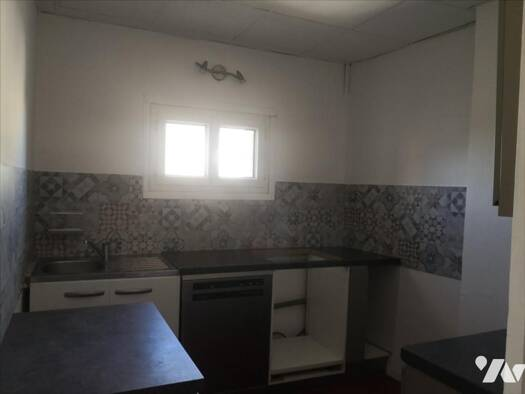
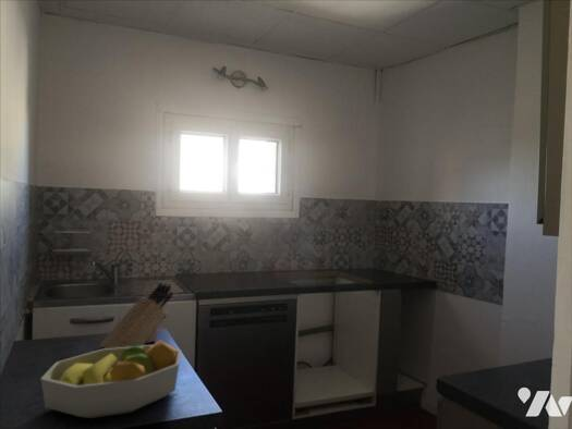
+ fruit bowl (118, 372)
+ knife block (139, 314)
